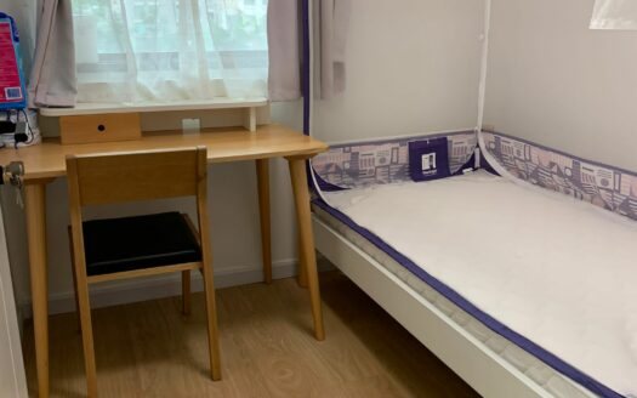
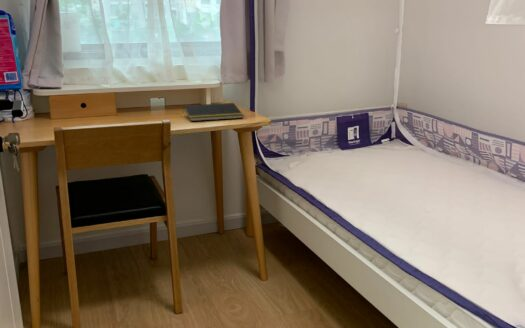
+ notepad (213, 111)
